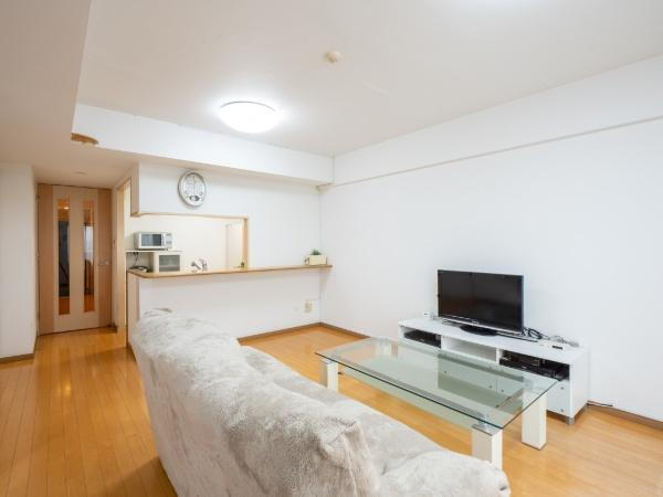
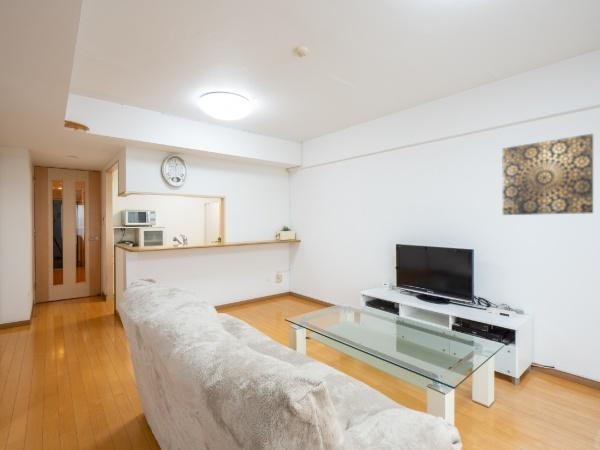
+ wall art (544, 178)
